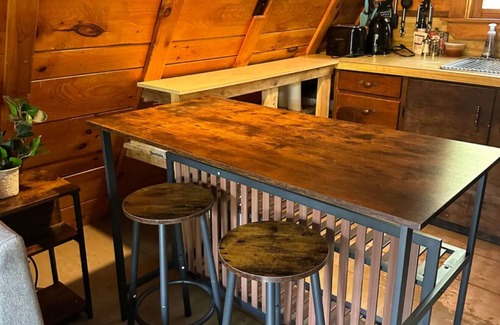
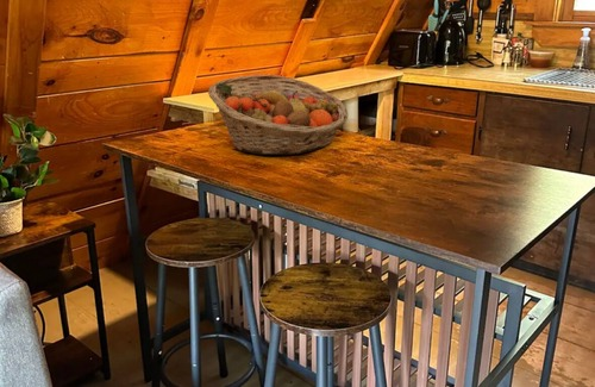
+ fruit basket (280, 112)
